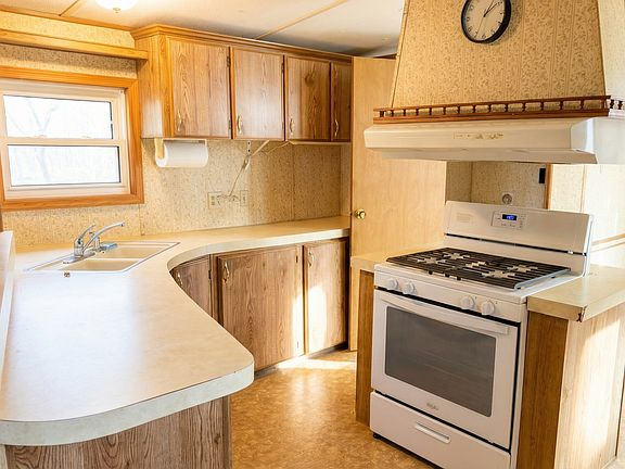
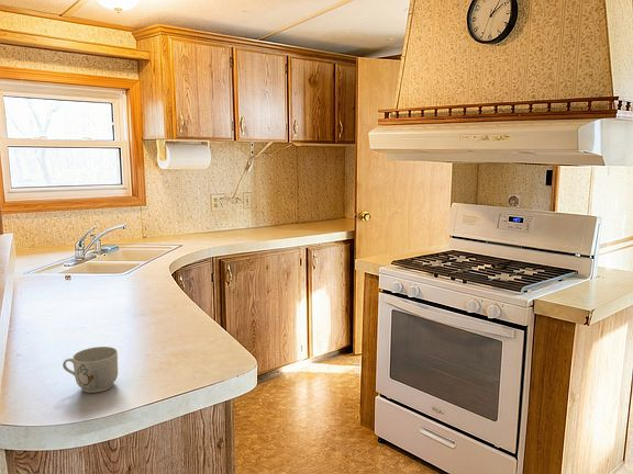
+ mug (90, 370)
